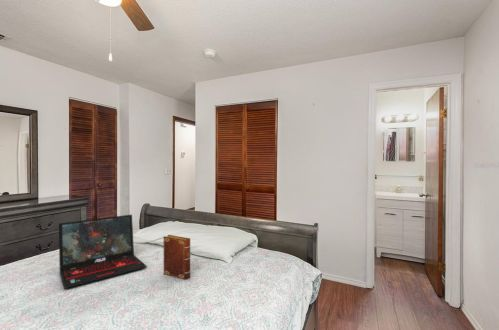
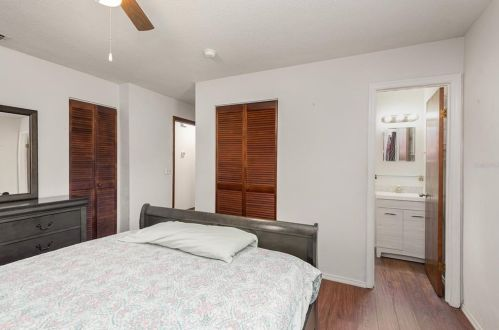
- laptop (103, 246)
- book (177, 256)
